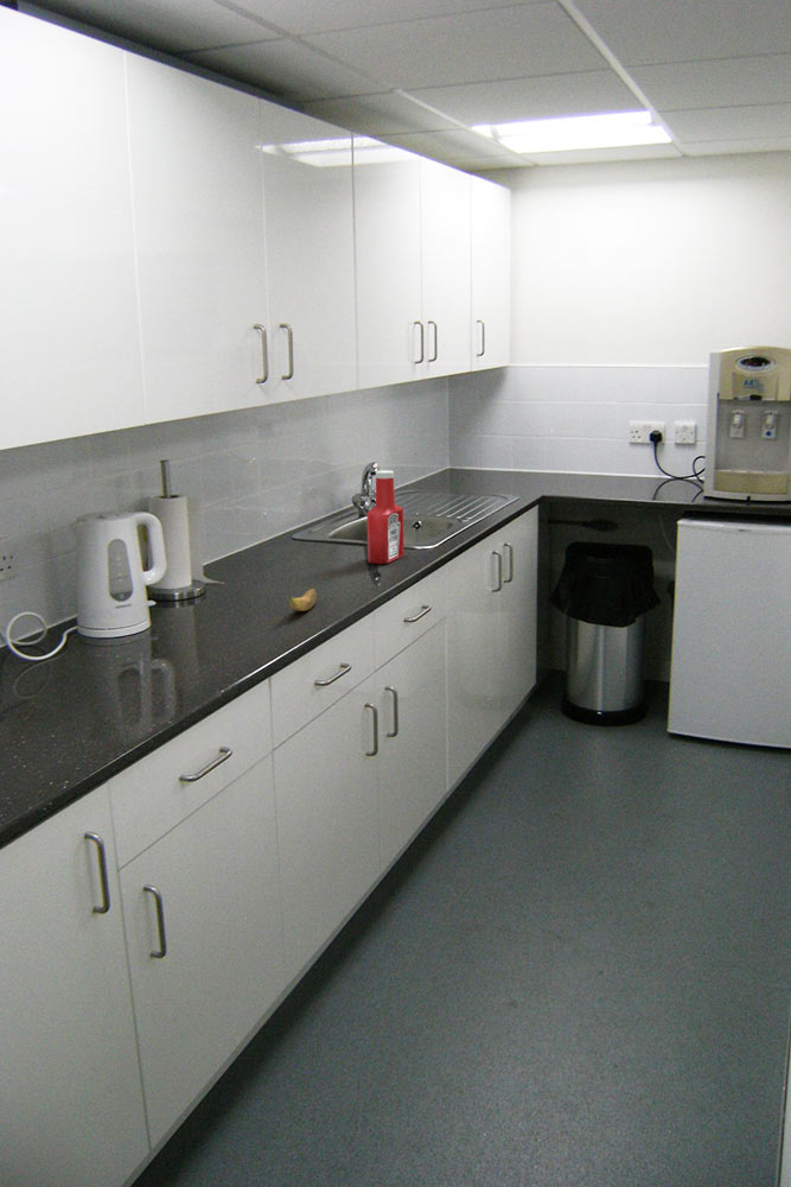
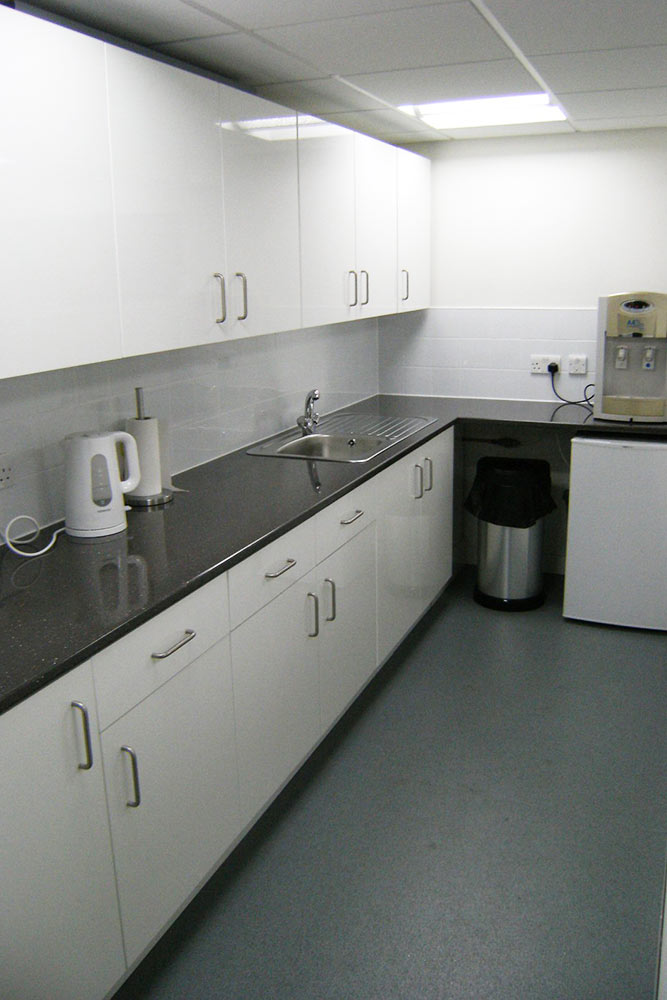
- banana (302, 598)
- soap bottle (384, 515)
